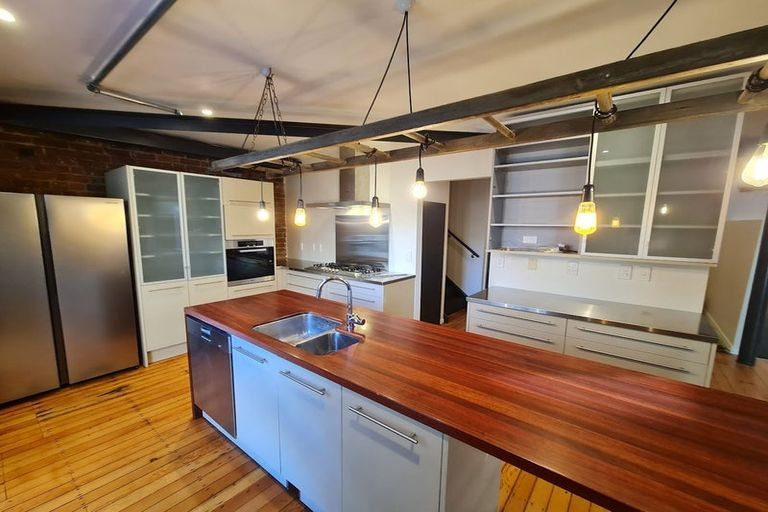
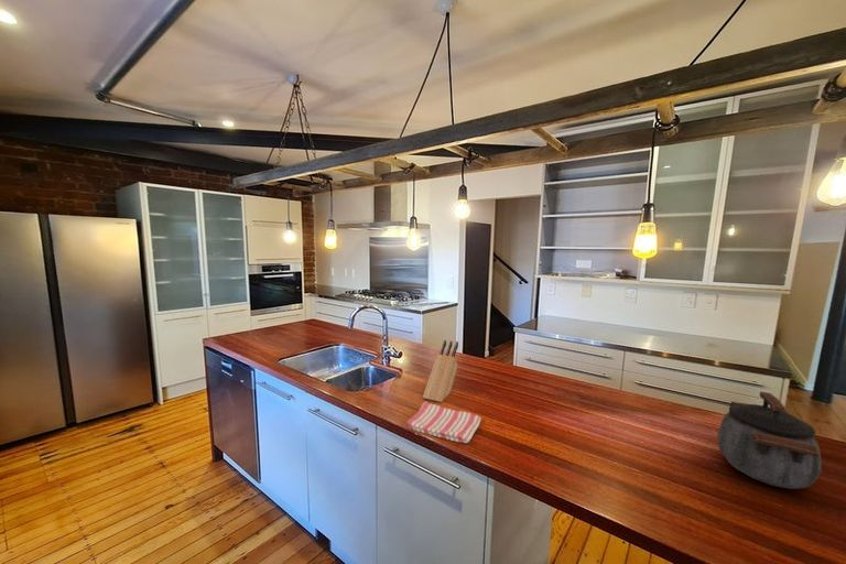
+ knife block (443, 368)
+ kettle (767, 436)
+ dish towel (444, 421)
